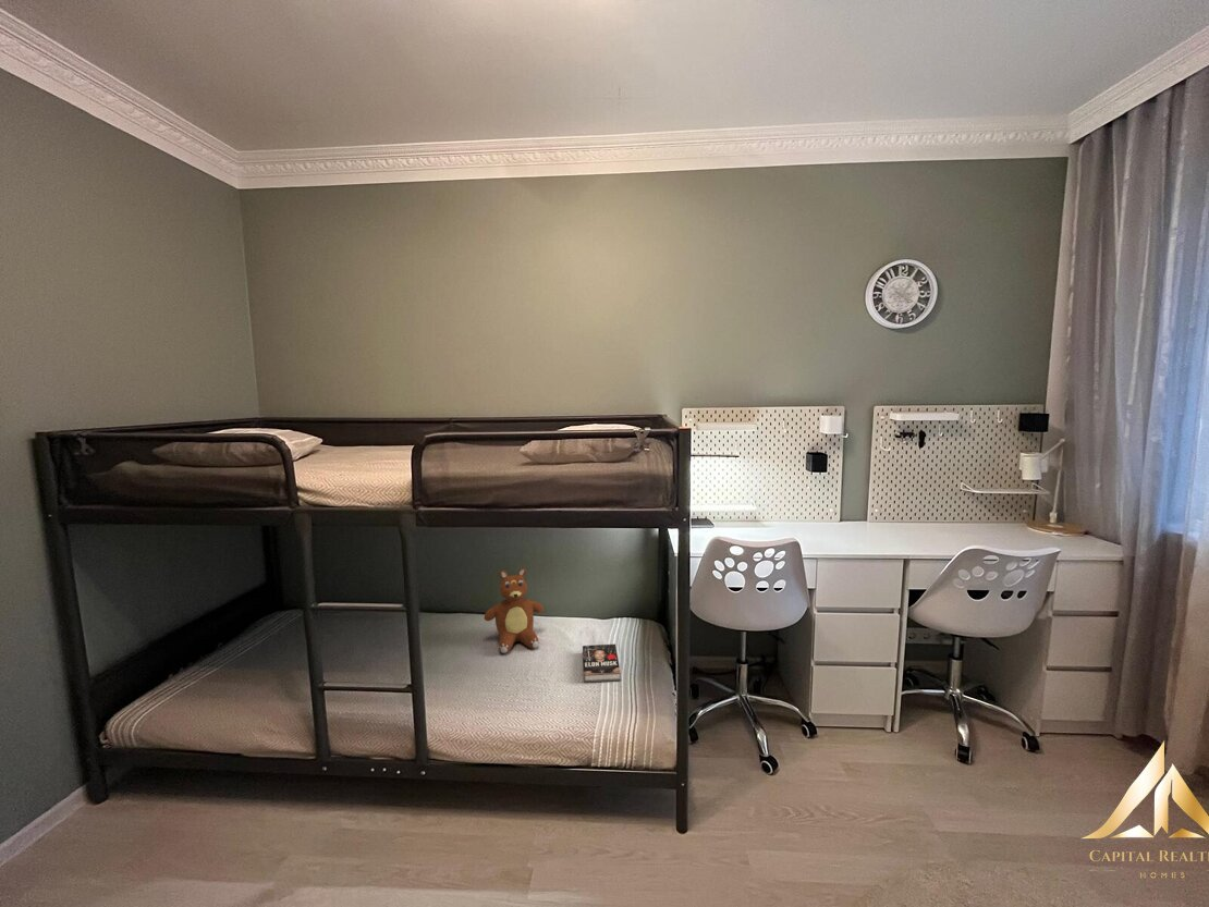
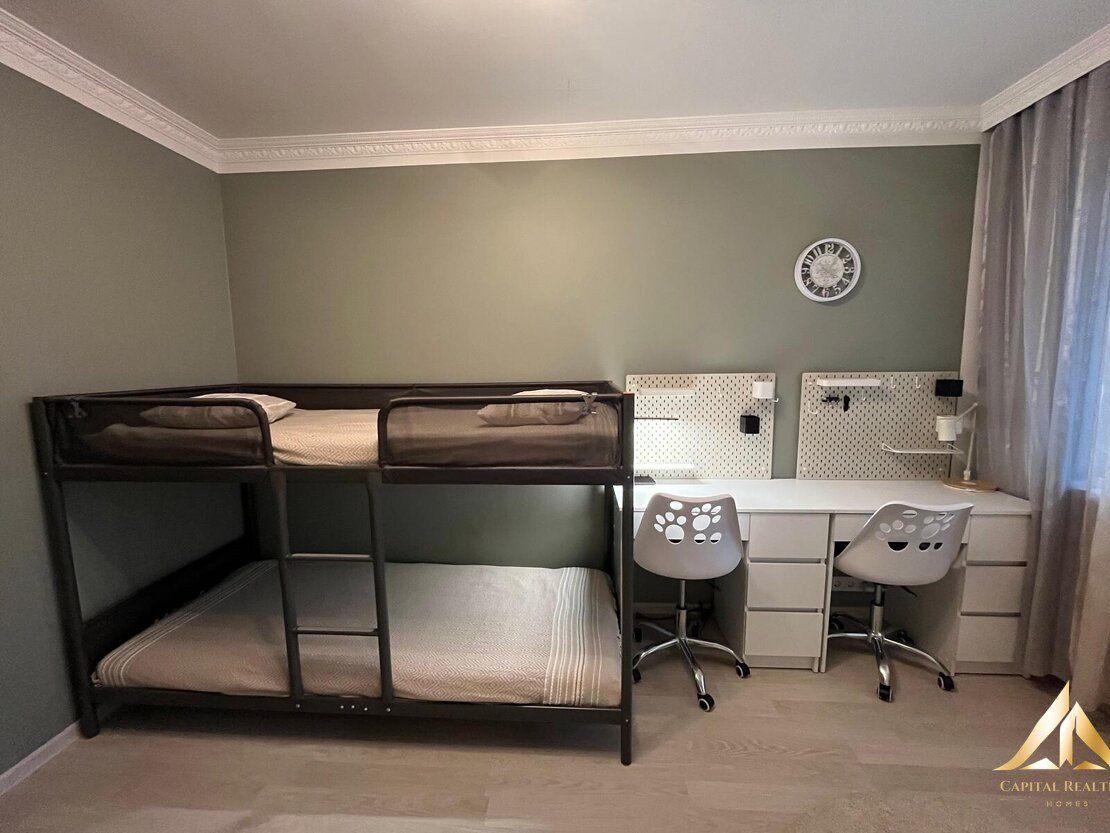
- book (600, 662)
- teddy bear (515, 608)
